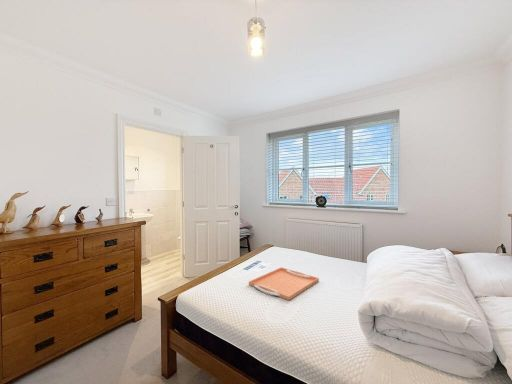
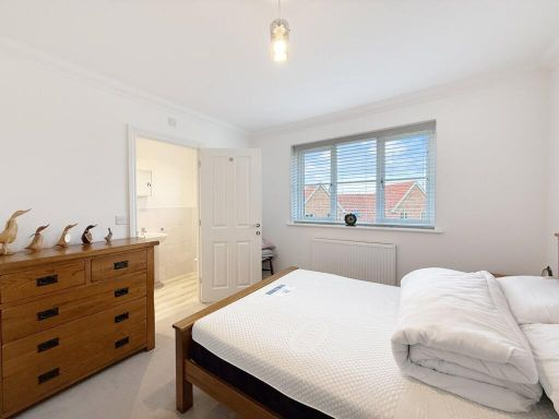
- serving tray (284, 281)
